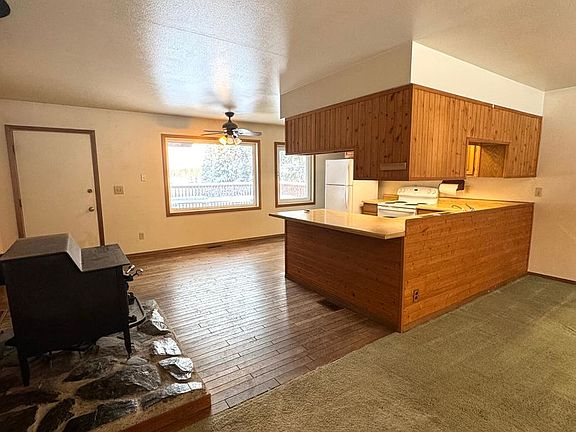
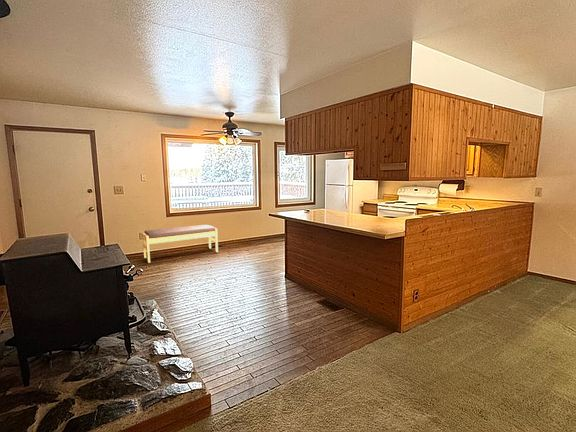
+ bench (181, 239)
